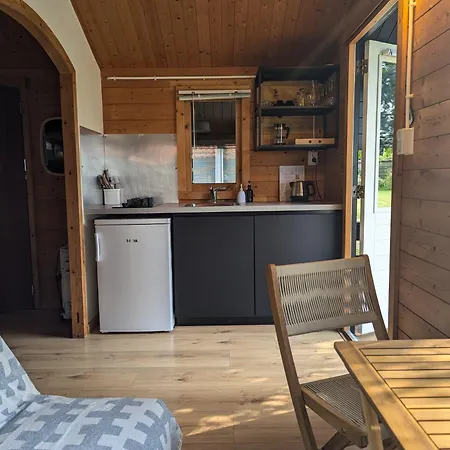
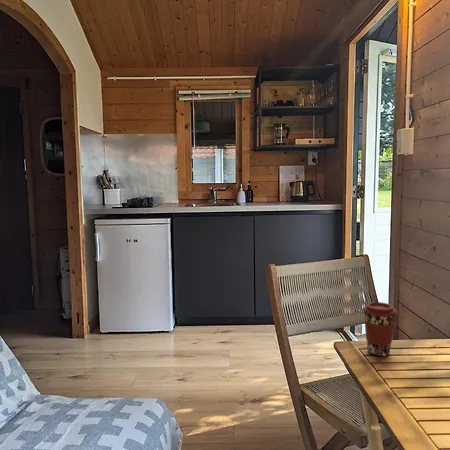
+ coffee cup (379, 328)
